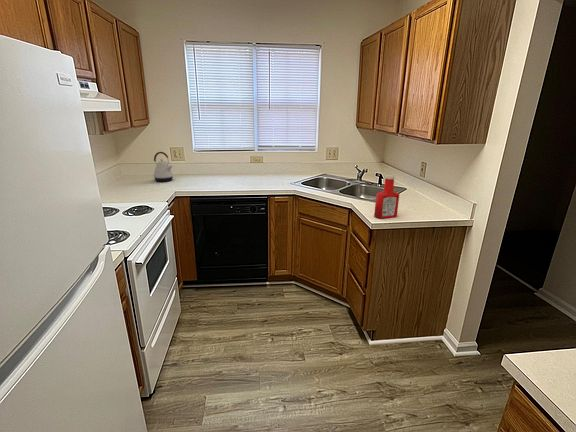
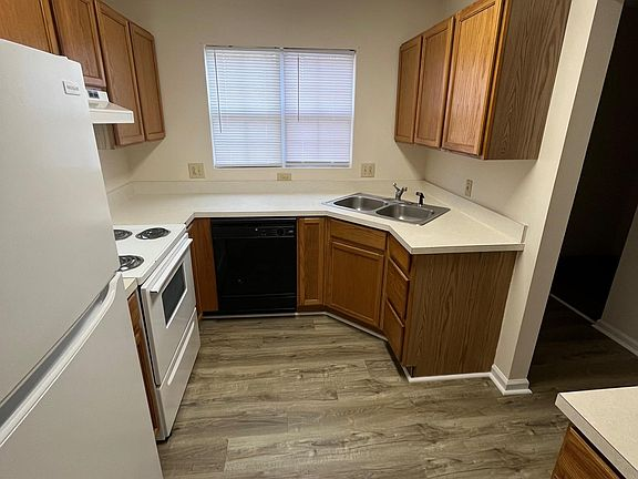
- kettle (163, 166)
- soap bottle (387, 196)
